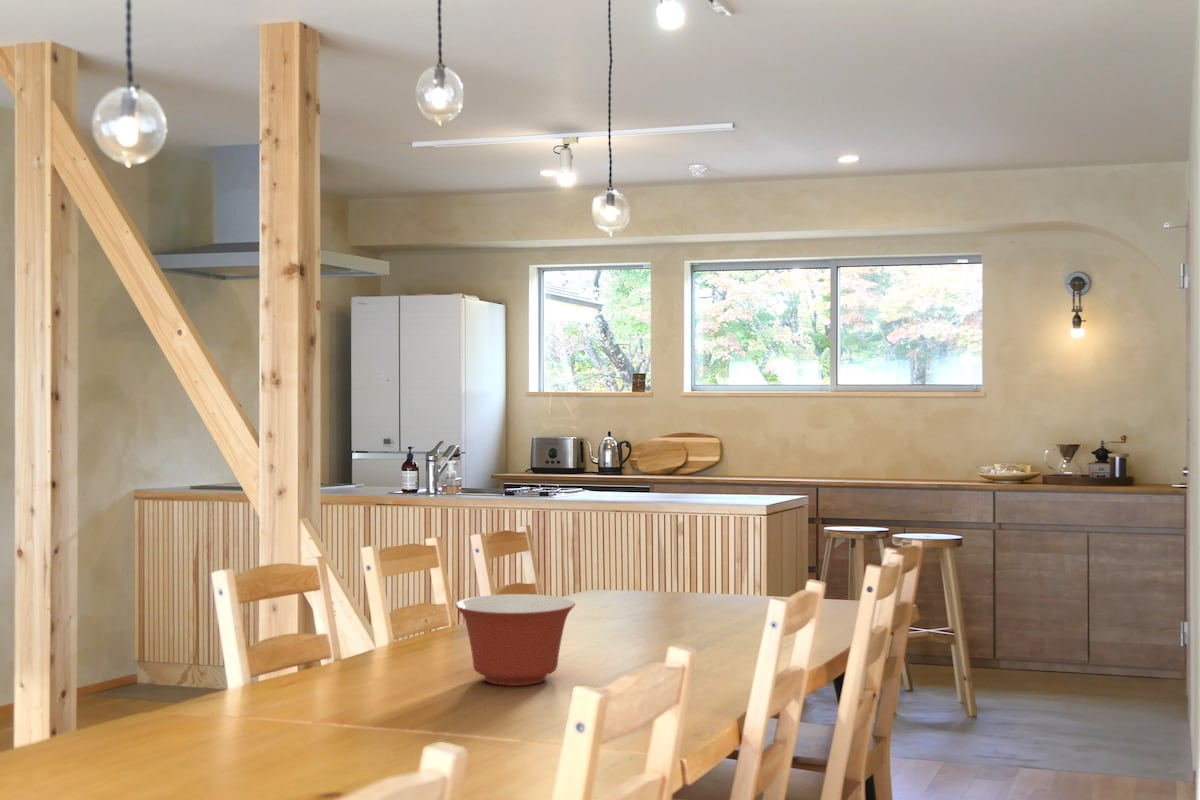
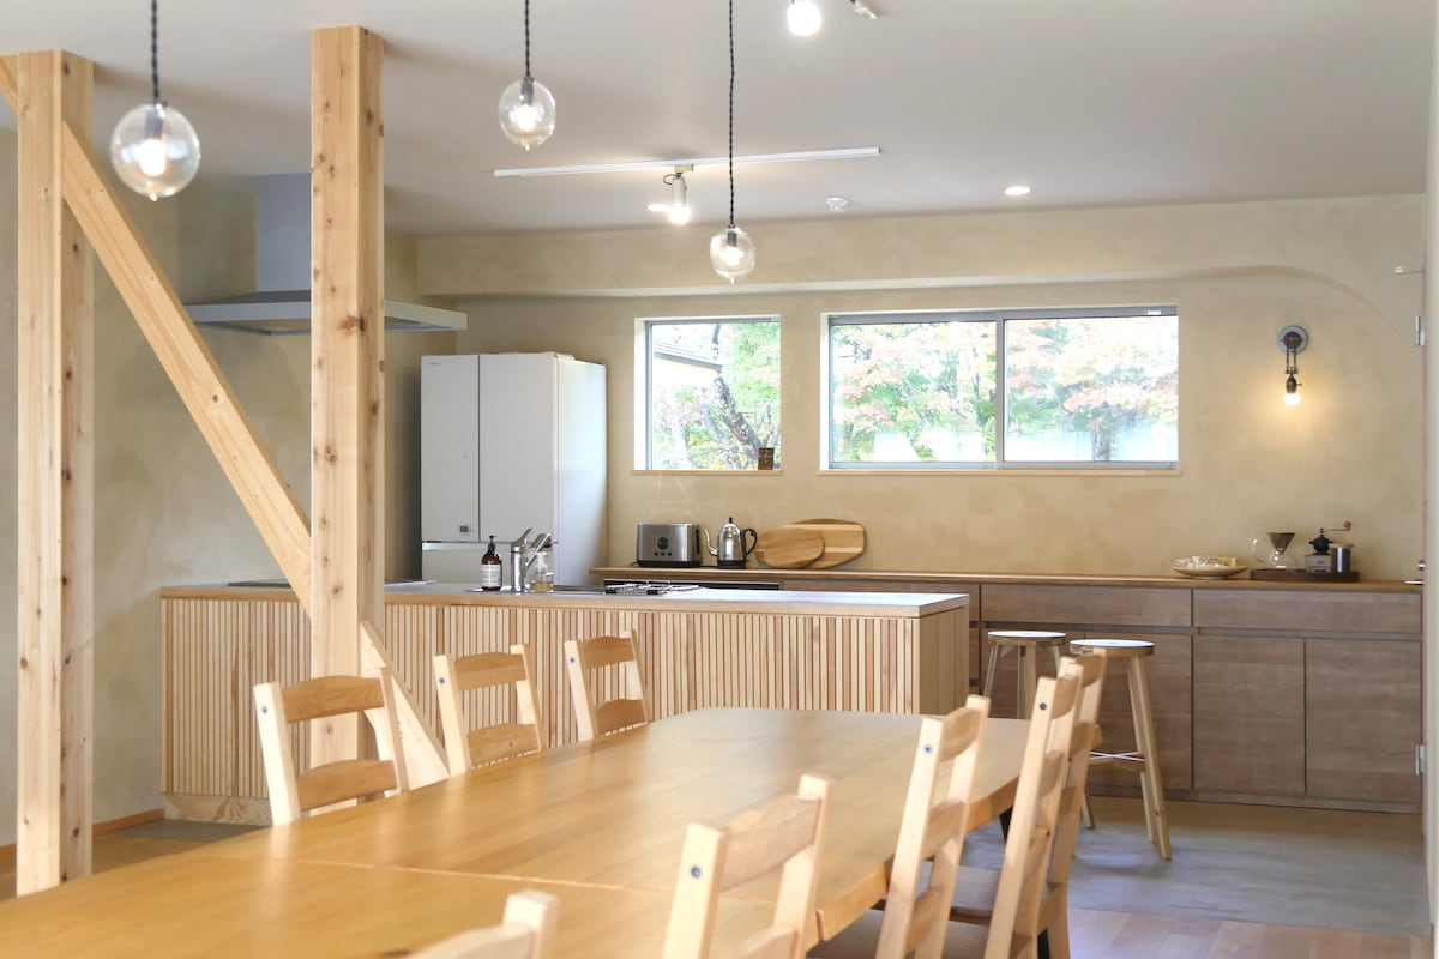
- mixing bowl (515, 641)
